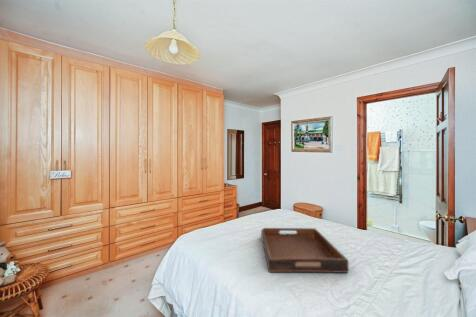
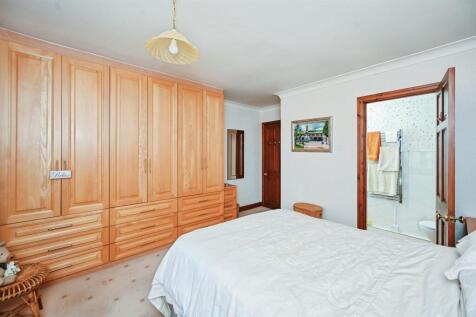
- serving tray (296, 246)
